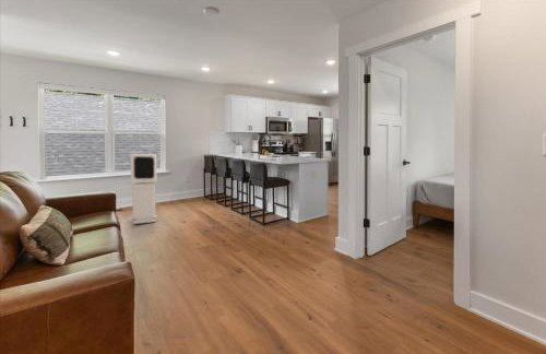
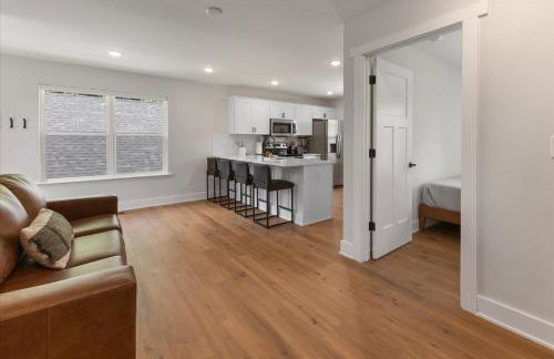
- air purifier (143, 188)
